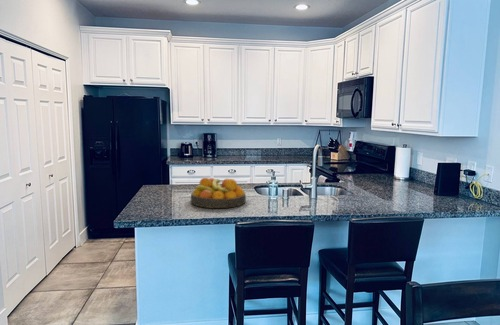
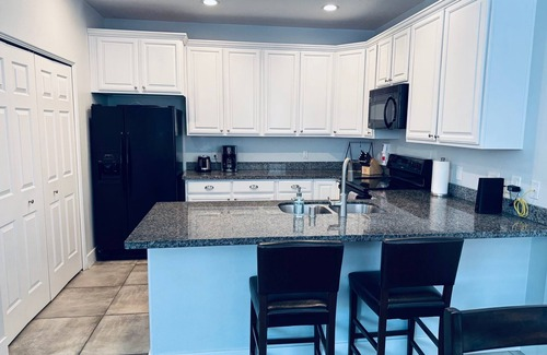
- fruit bowl (218, 189)
